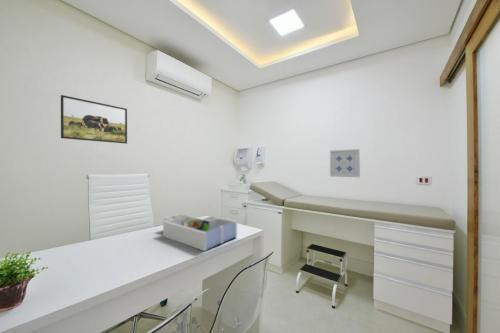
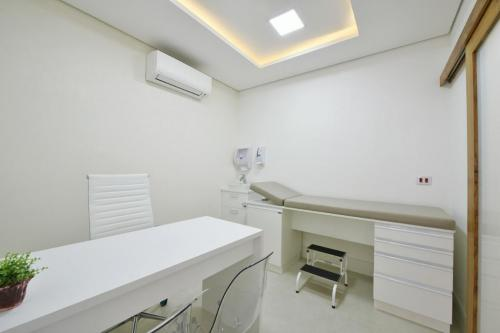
- wall art (344, 163)
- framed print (97, 121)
- desk organizer (195, 227)
